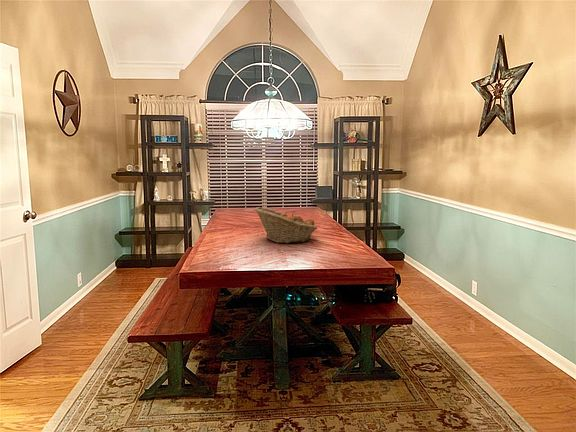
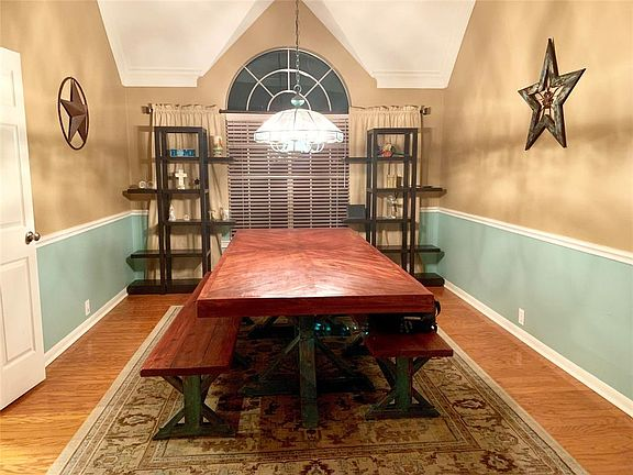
- fruit basket (285, 223)
